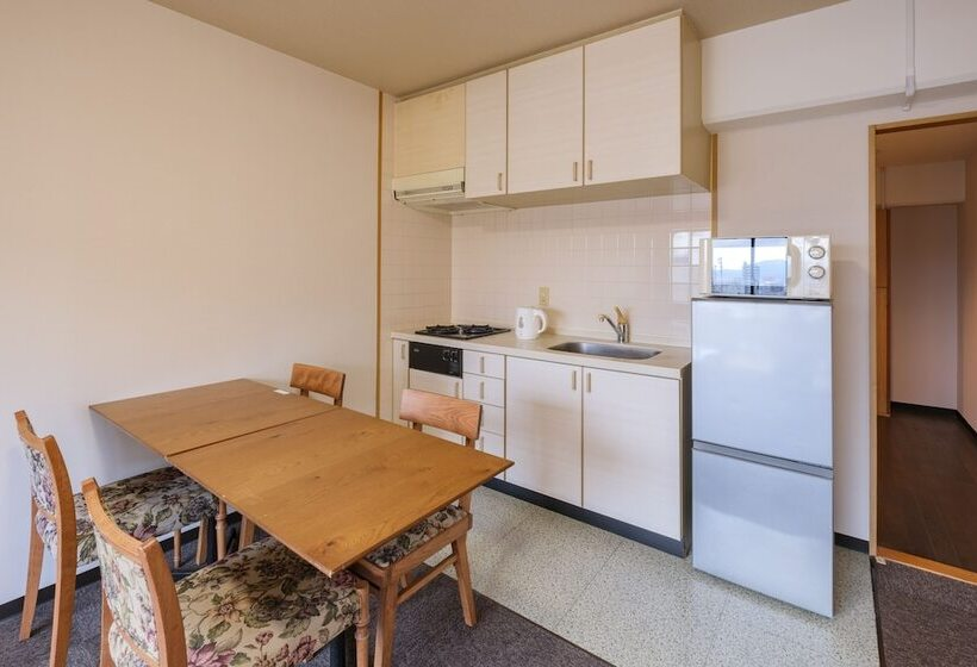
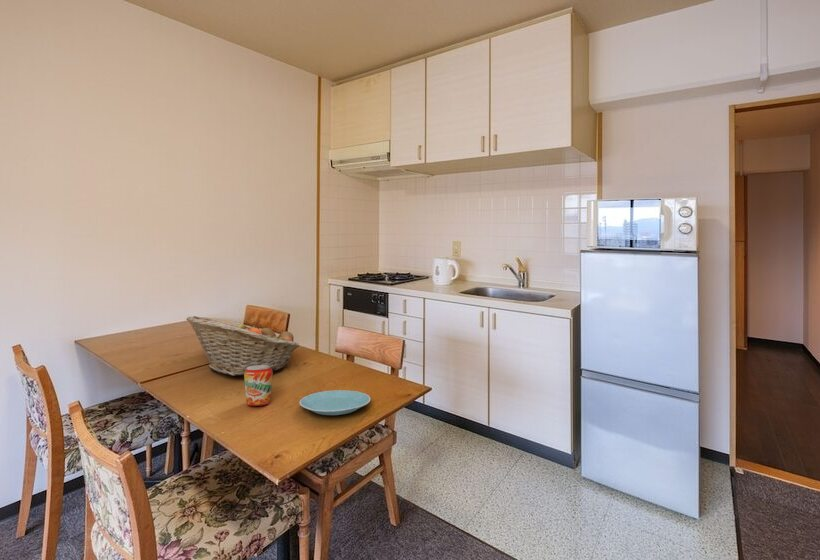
+ plate (335, 403)
+ beverage can (258, 385)
+ fruit basket (243, 341)
